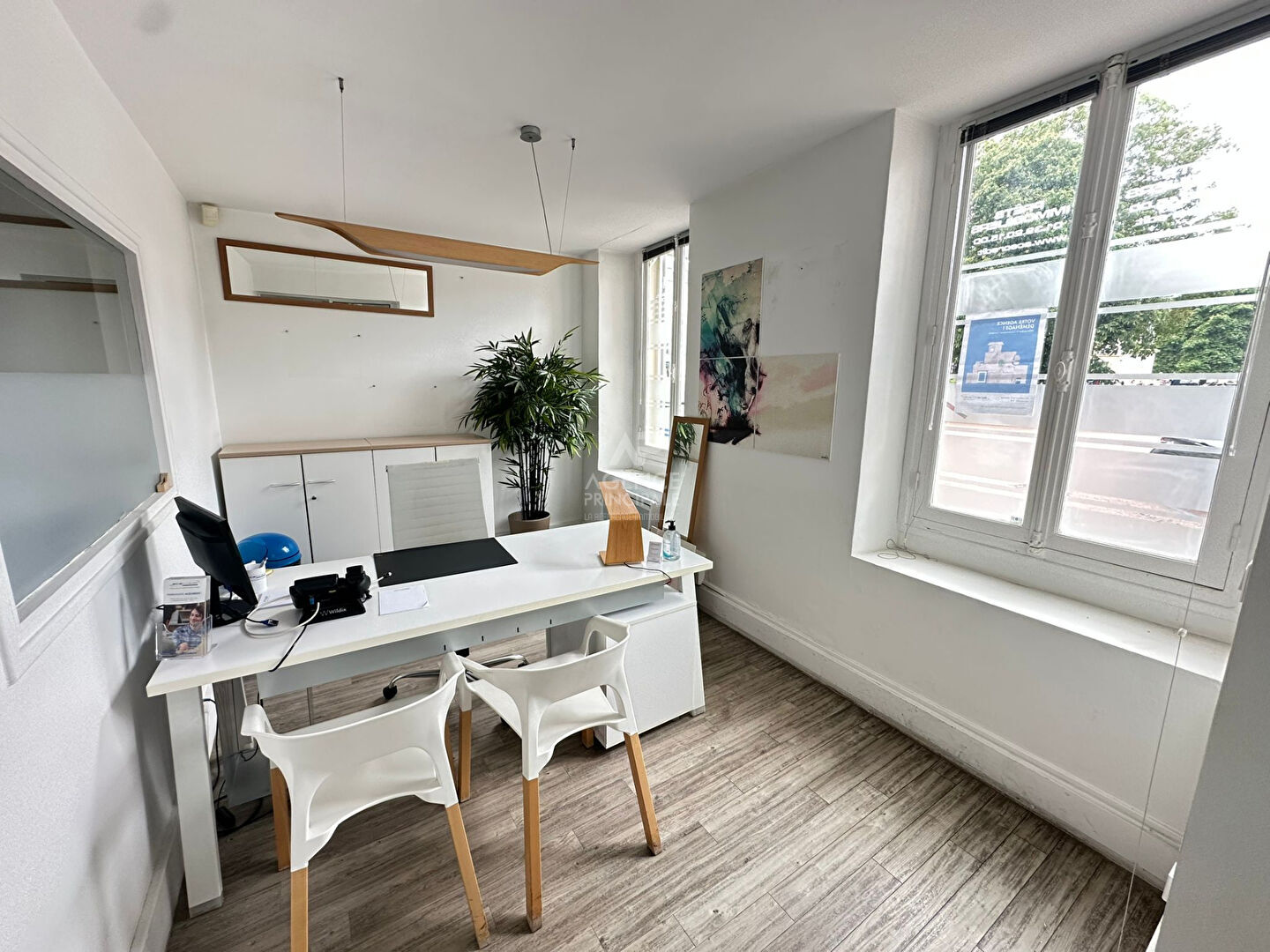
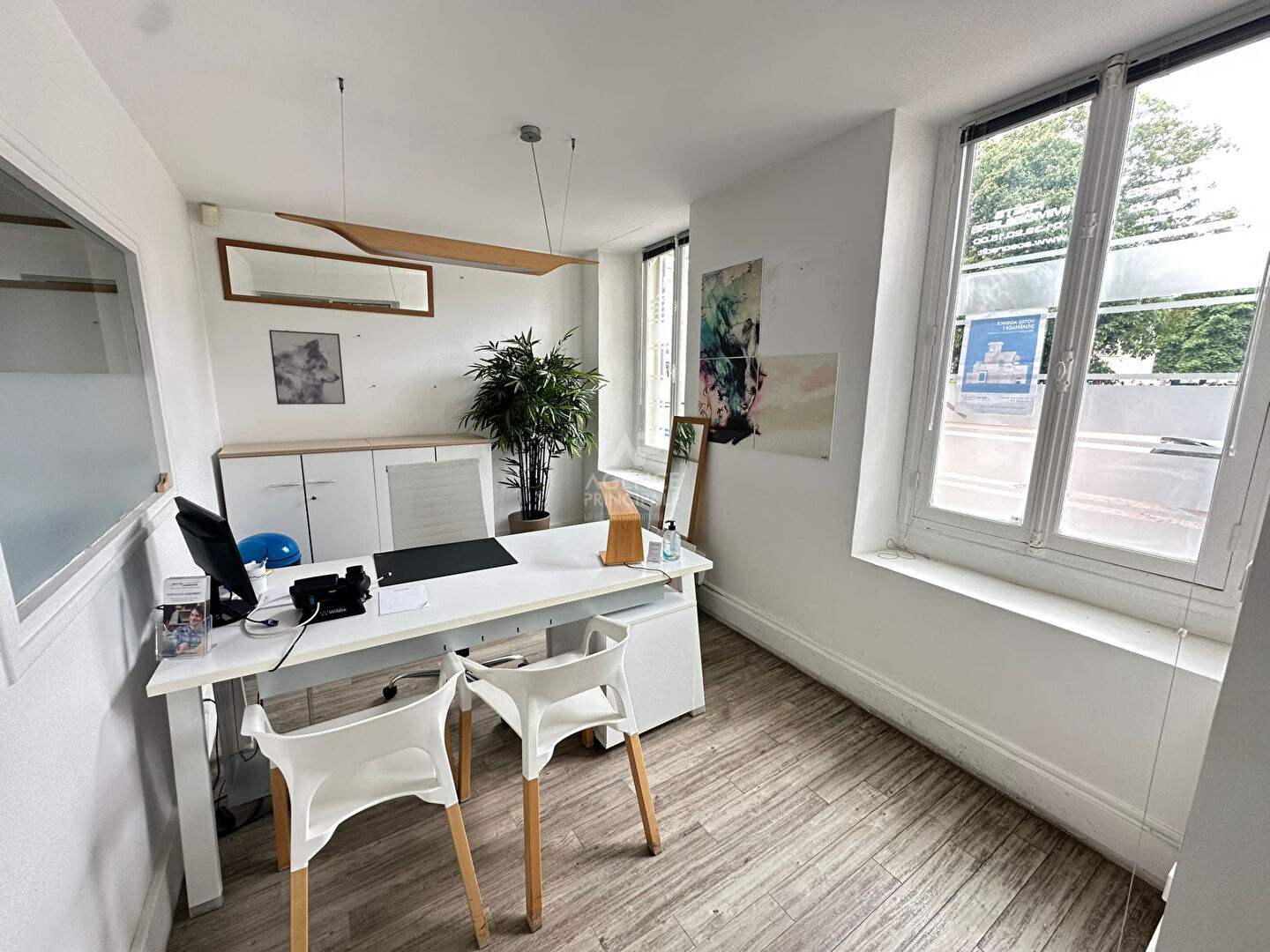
+ wall art (309, 368)
